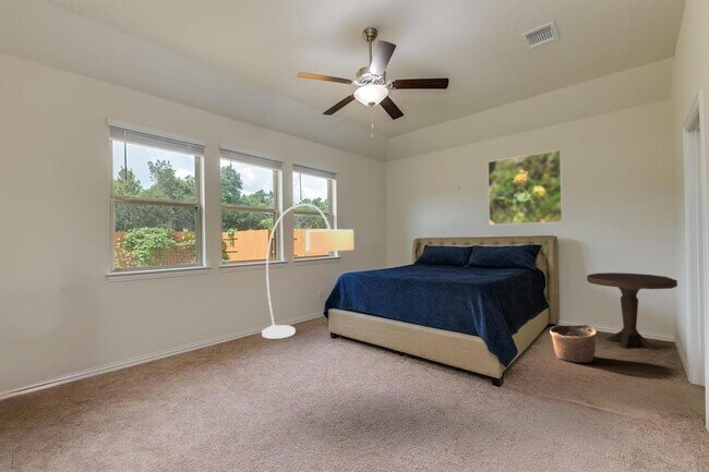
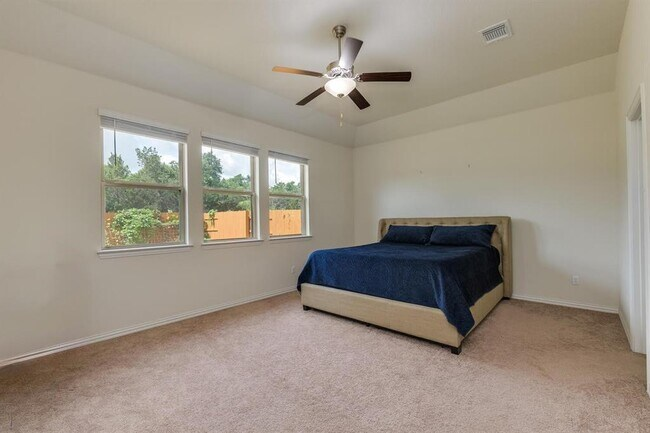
- floor lamp (307, 250)
- basket (573, 342)
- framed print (522, 190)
- pedestal table (629, 310)
